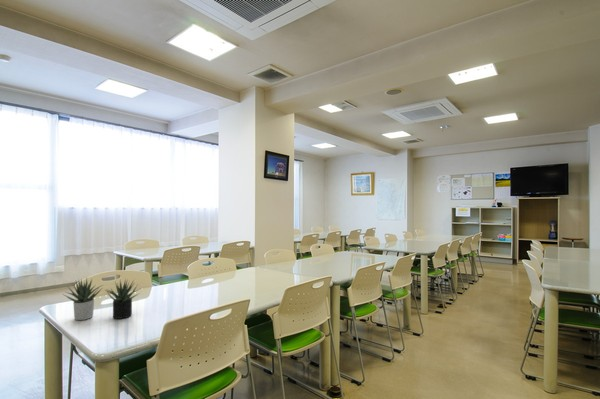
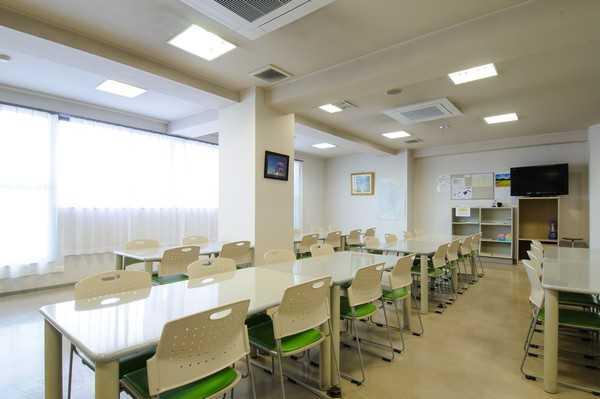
- succulent plant (98, 292)
